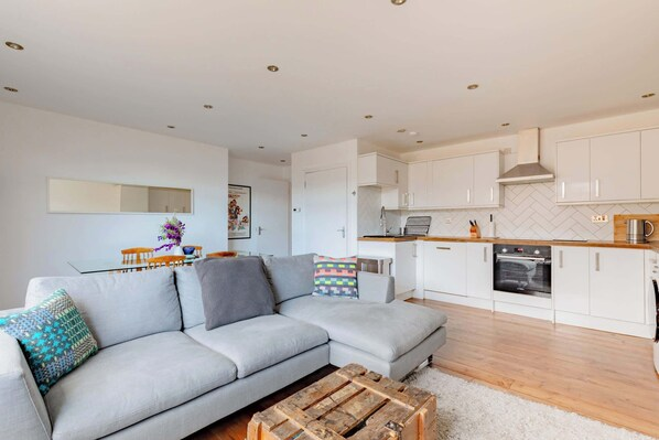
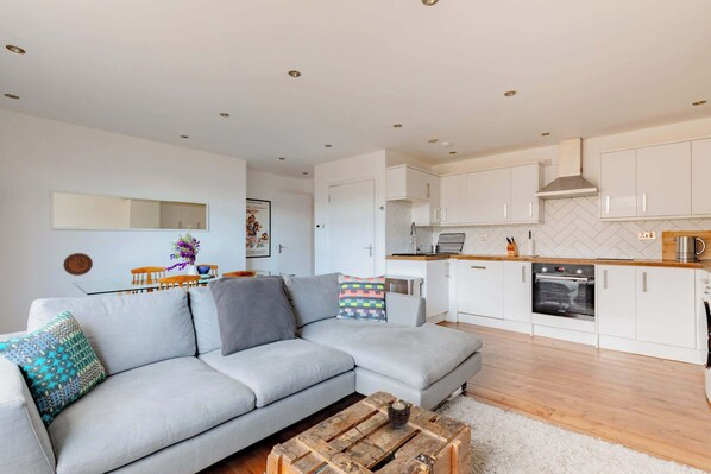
+ candle (398, 412)
+ decorative plate (77, 264)
